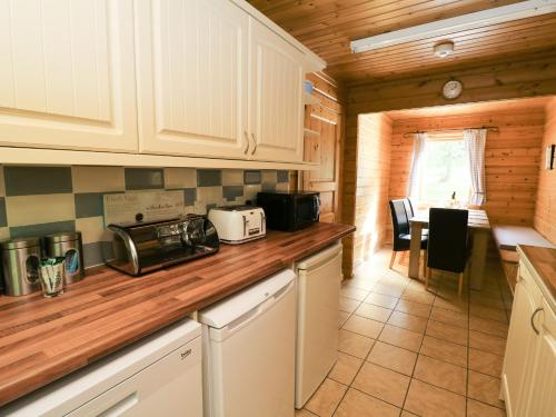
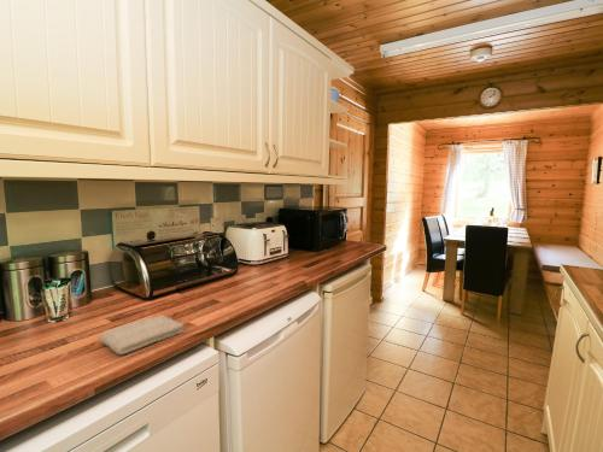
+ washcloth (144, 331)
